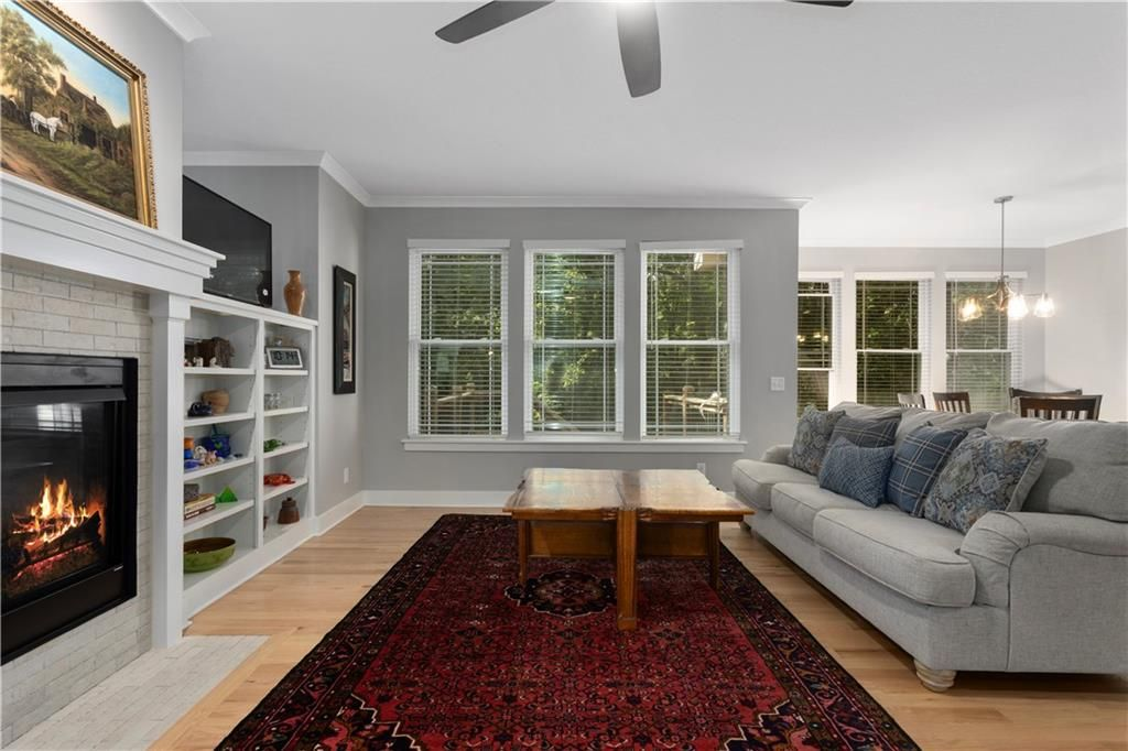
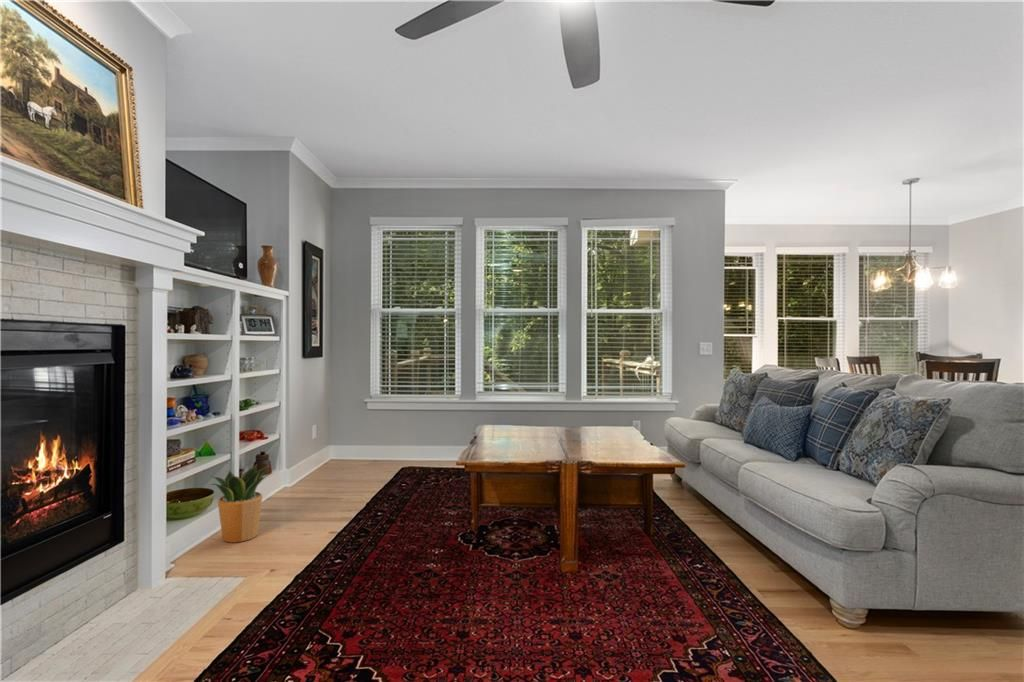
+ potted plant (244, 502)
